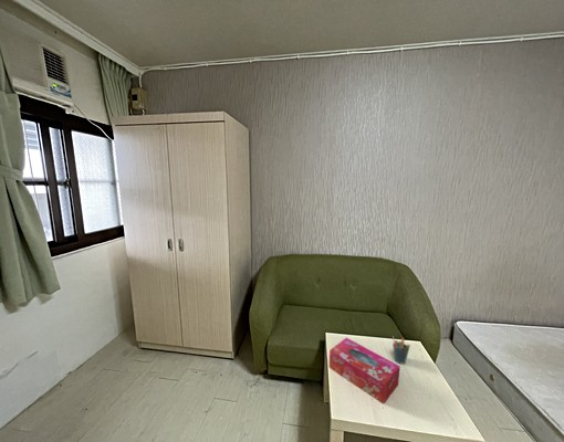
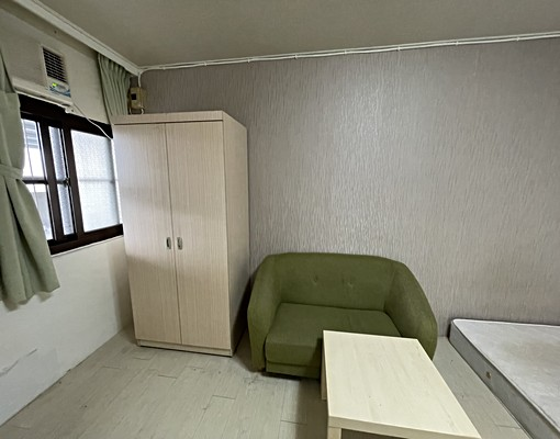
- pen holder (400, 349)
- tissue box (363, 366)
